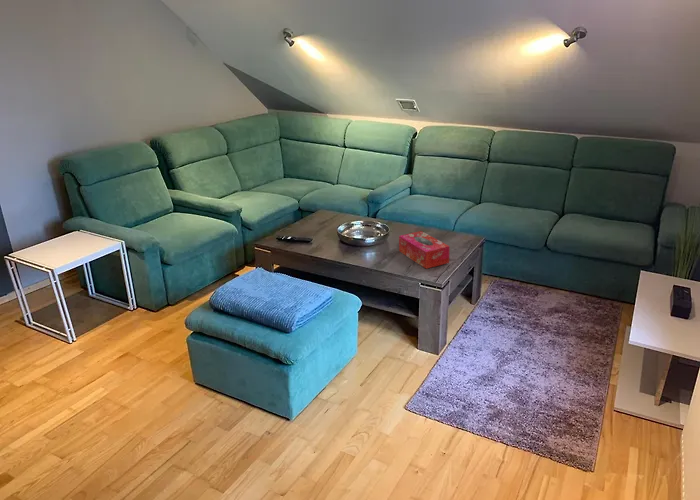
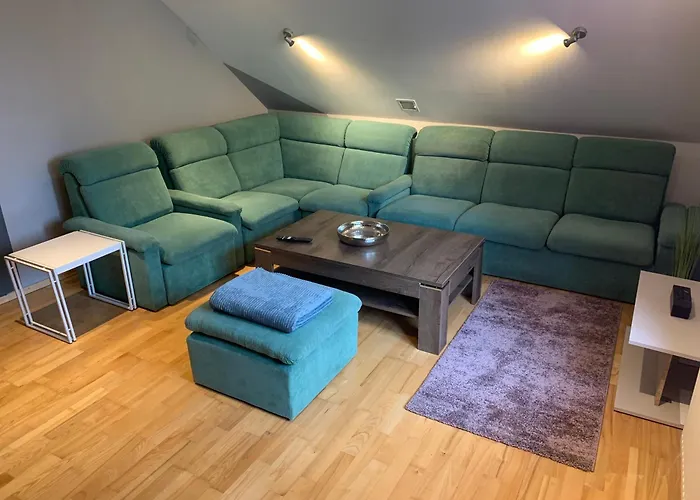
- tissue box (423, 249)
